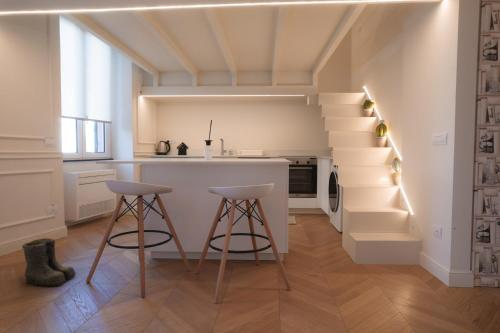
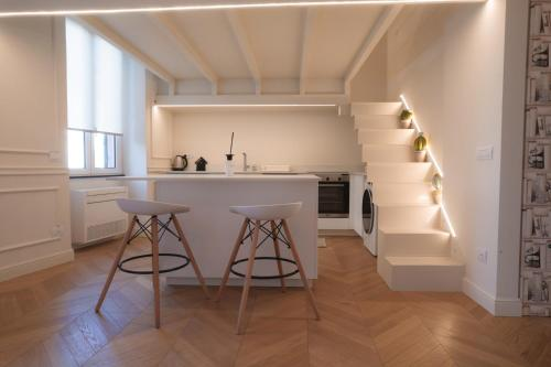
- boots (49, 260)
